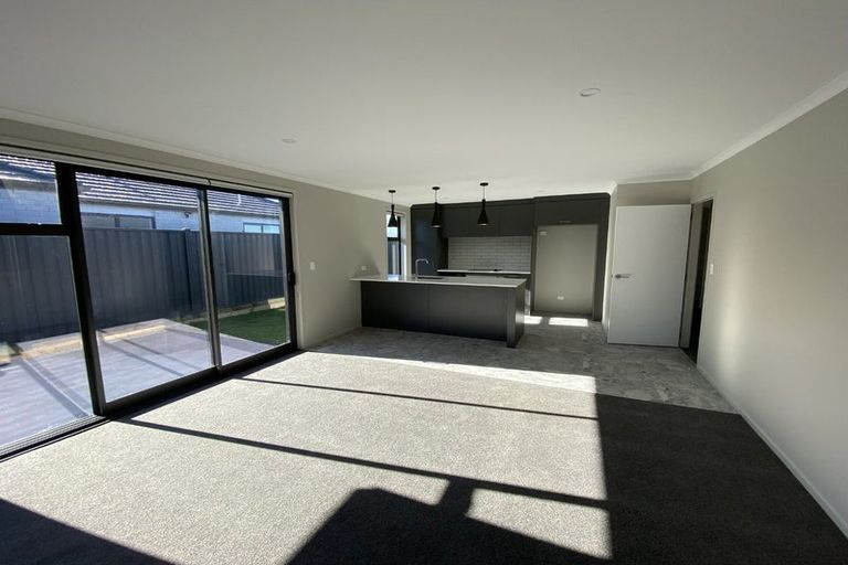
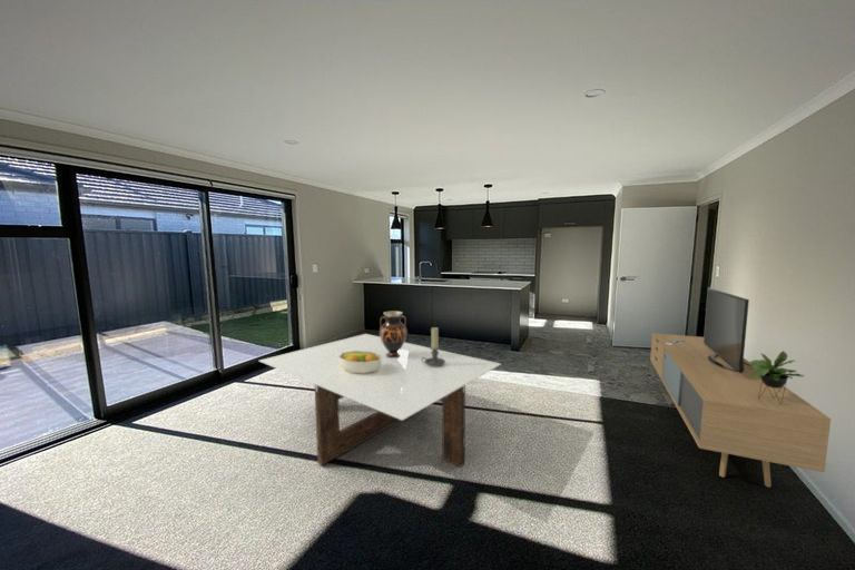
+ media console (714, 358)
+ dining table (377, 396)
+ vase (393, 334)
+ candle holder (432, 345)
+ fruit bowl (360, 358)
